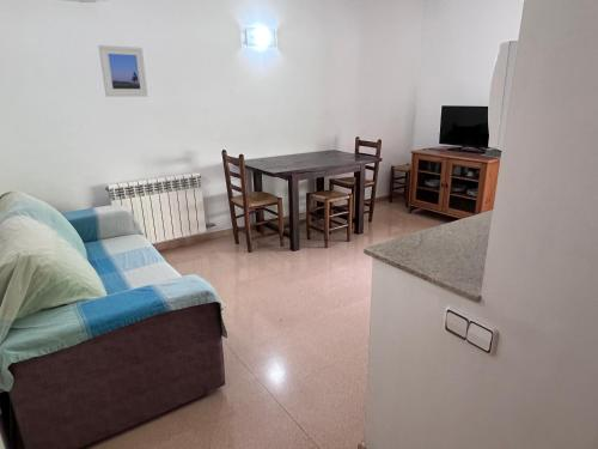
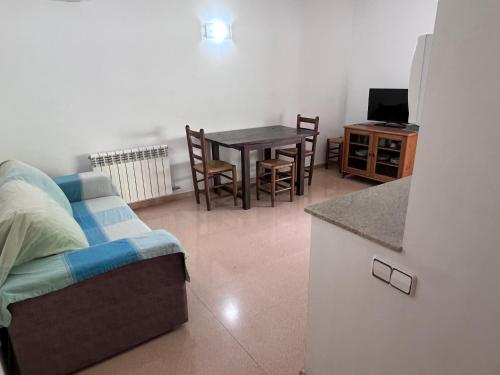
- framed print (124, 72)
